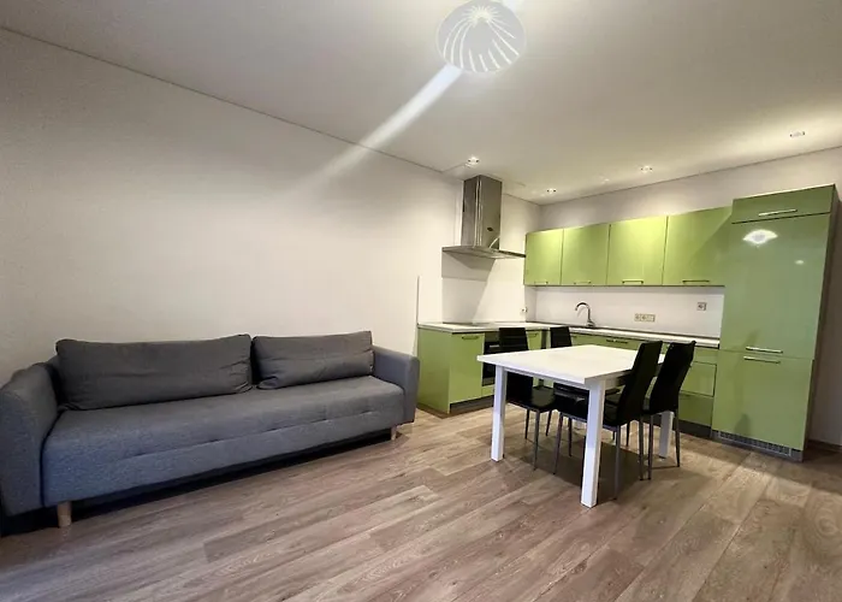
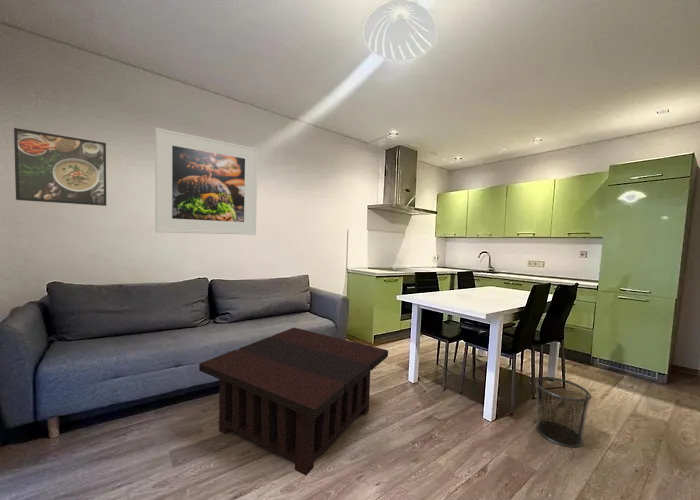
+ coffee table (300, 388)
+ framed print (210, 186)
+ waste bin (560, 410)
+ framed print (63, 169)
